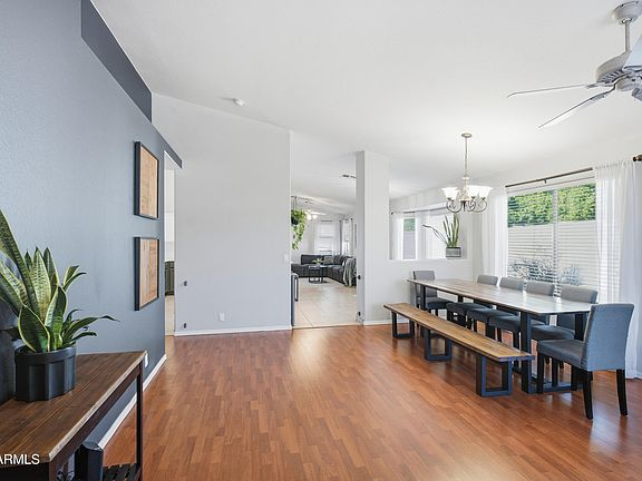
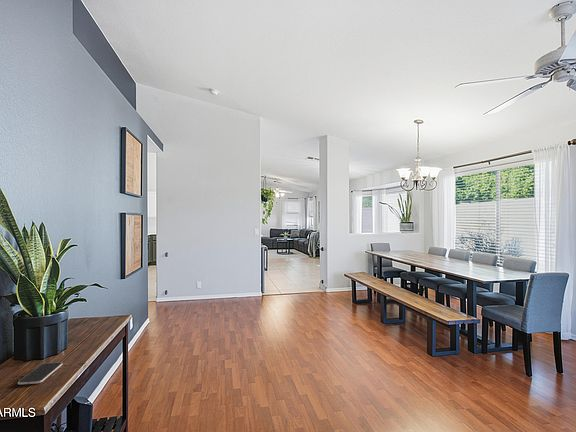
+ smartphone (41, 372)
